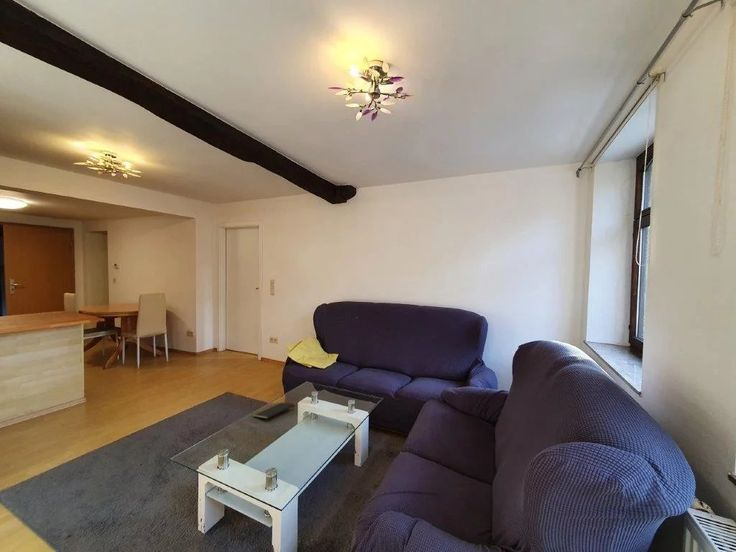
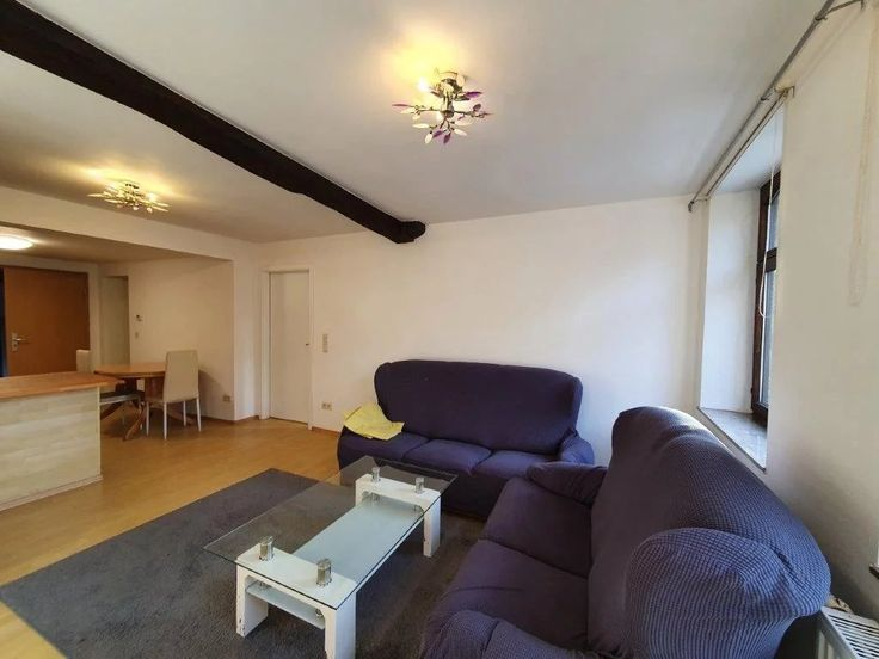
- notepad (273, 409)
